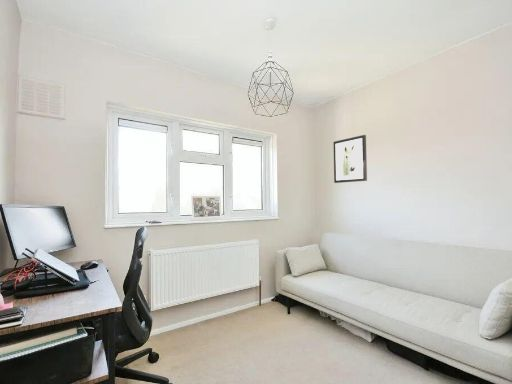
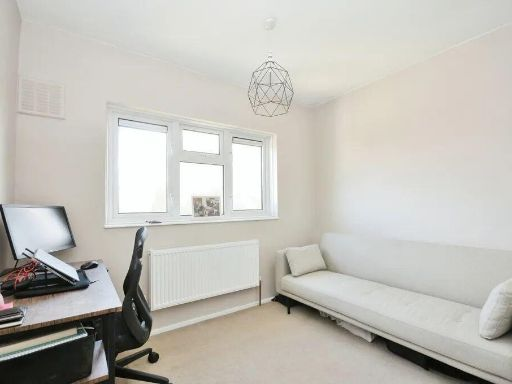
- wall art (349, 160)
